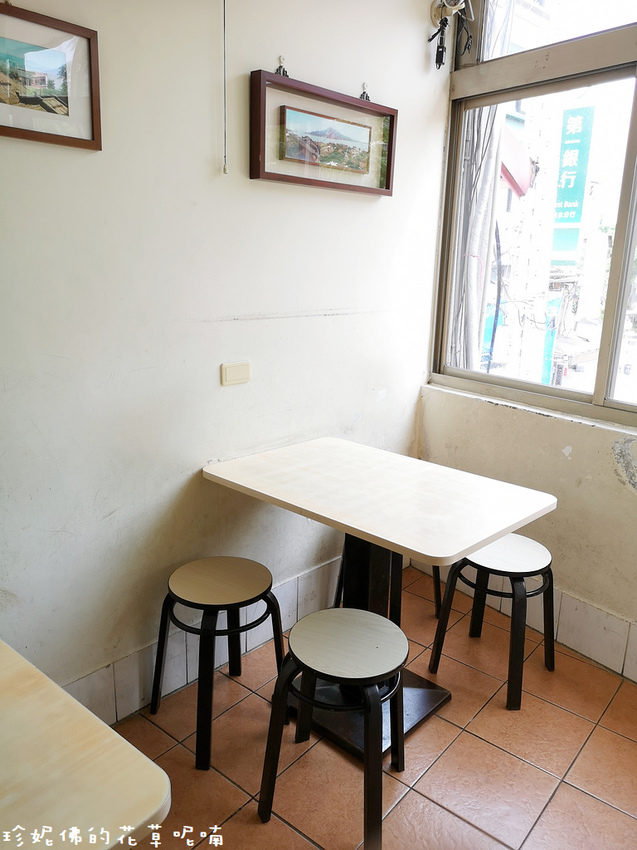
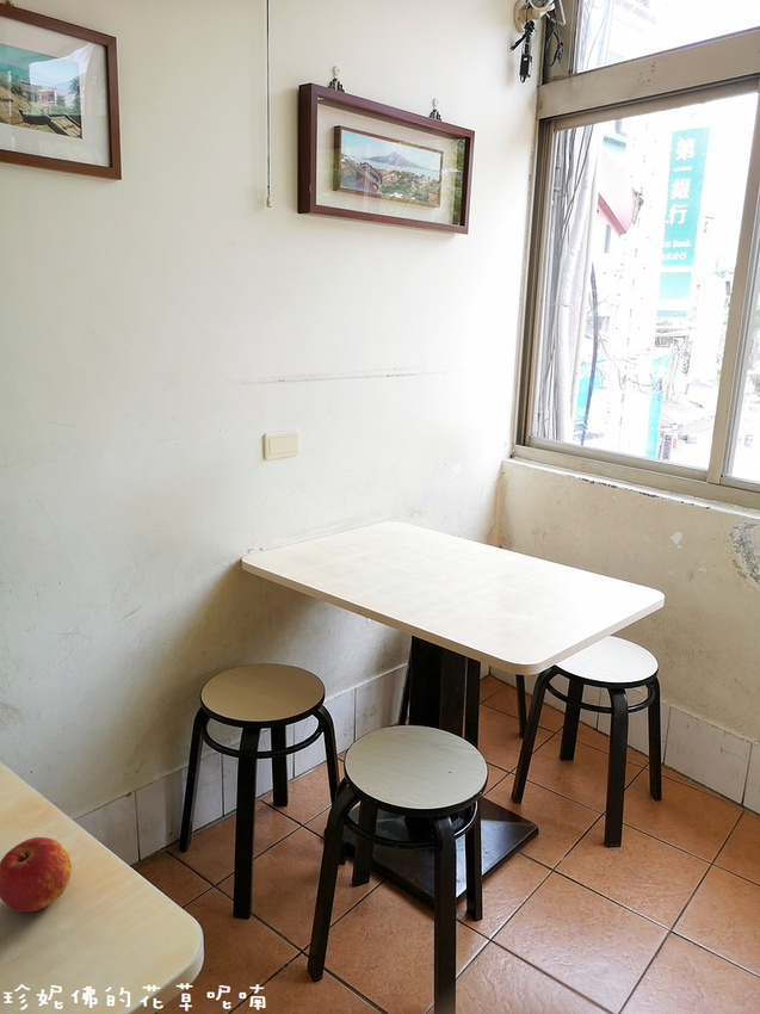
+ apple (33, 871)
